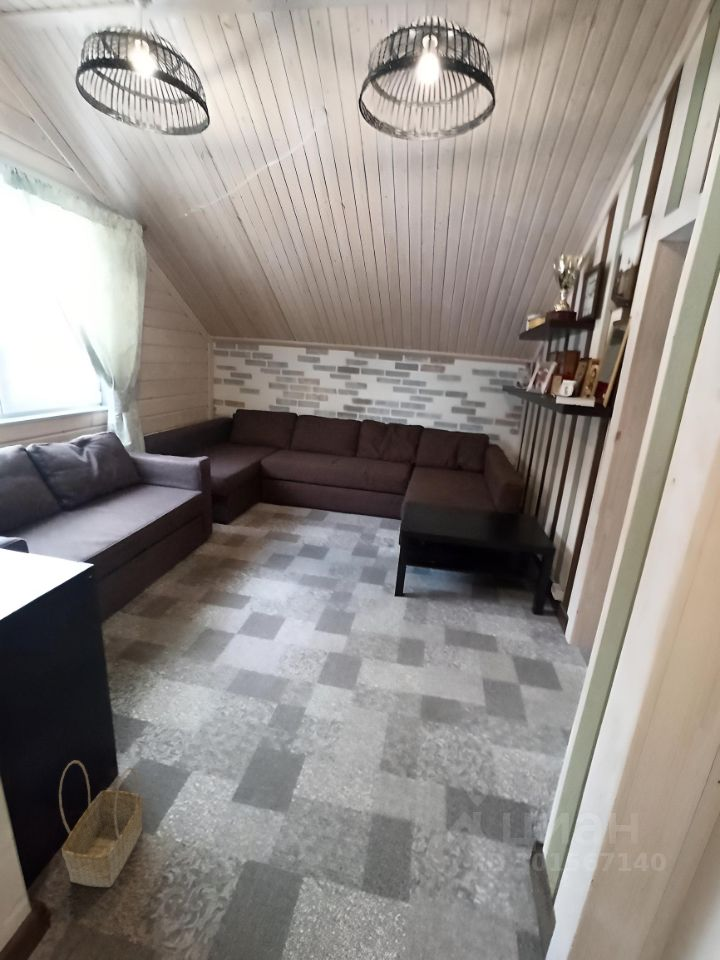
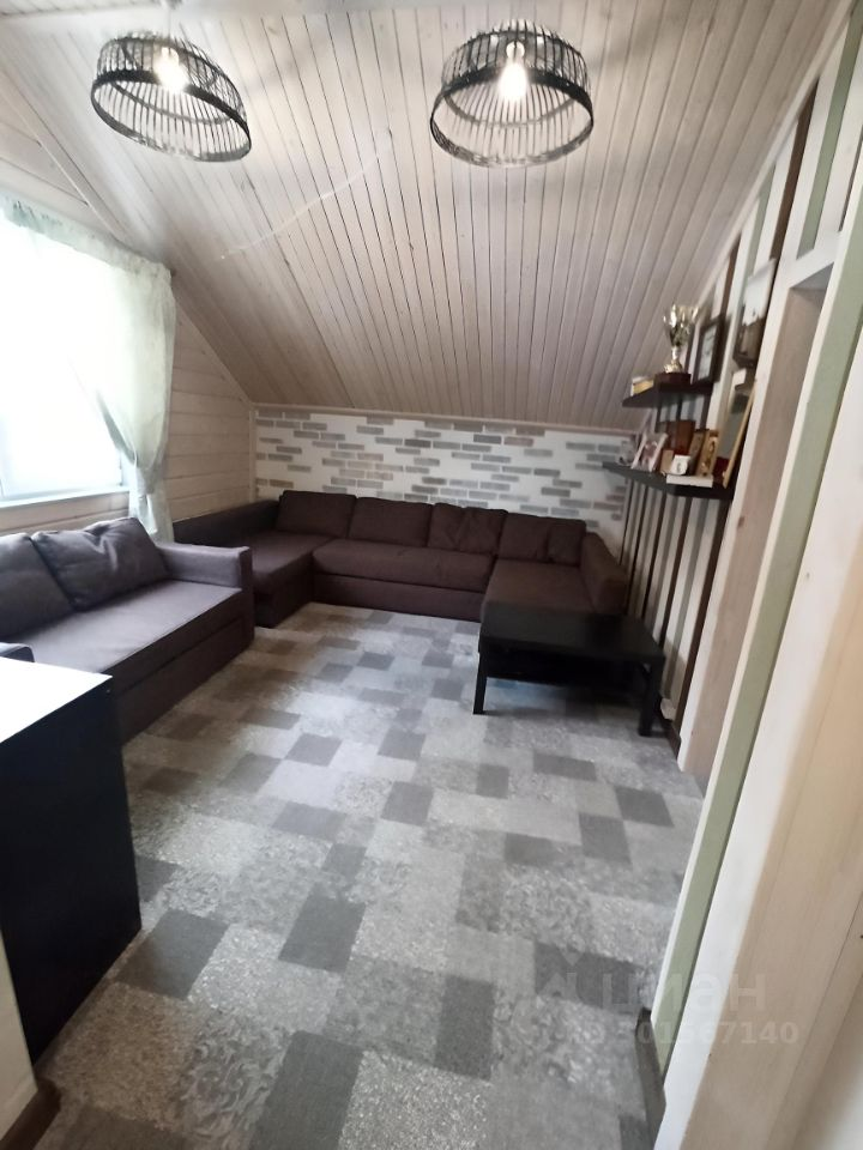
- basket (101, 812)
